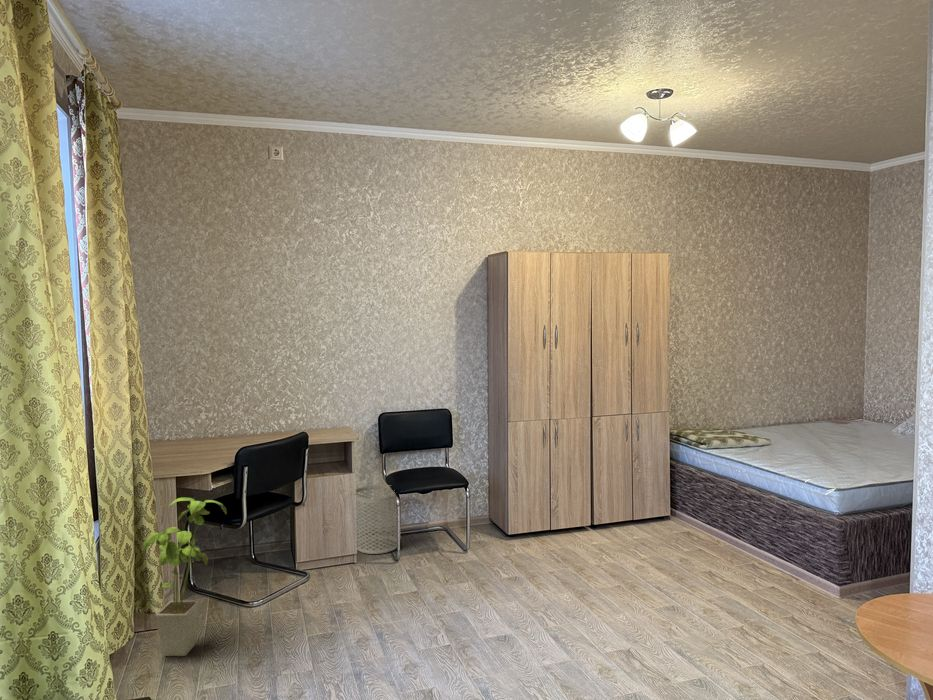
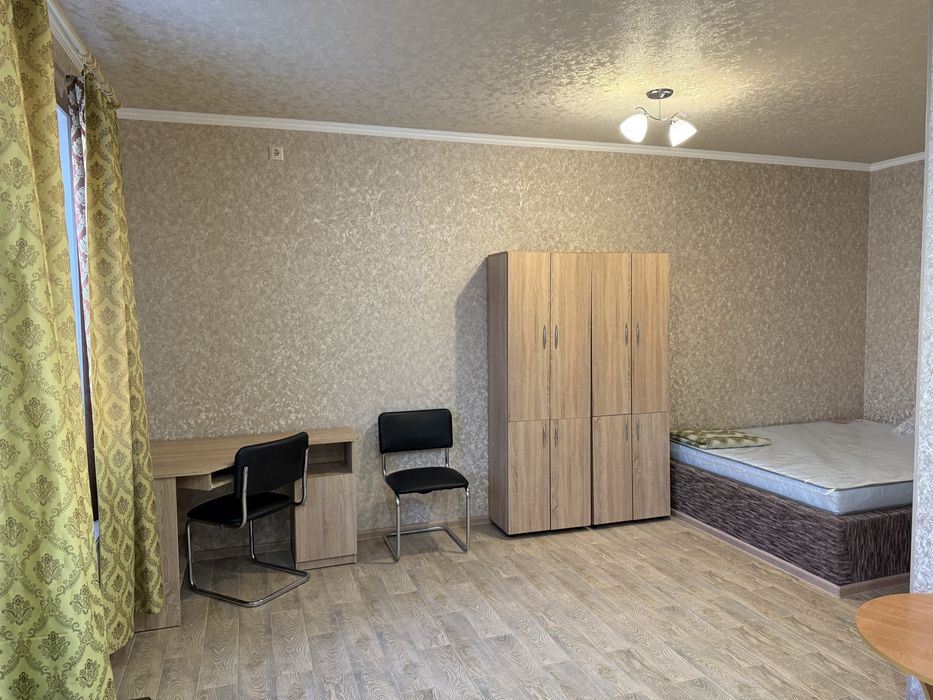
- waste bin (376, 519)
- house plant (187, 571)
